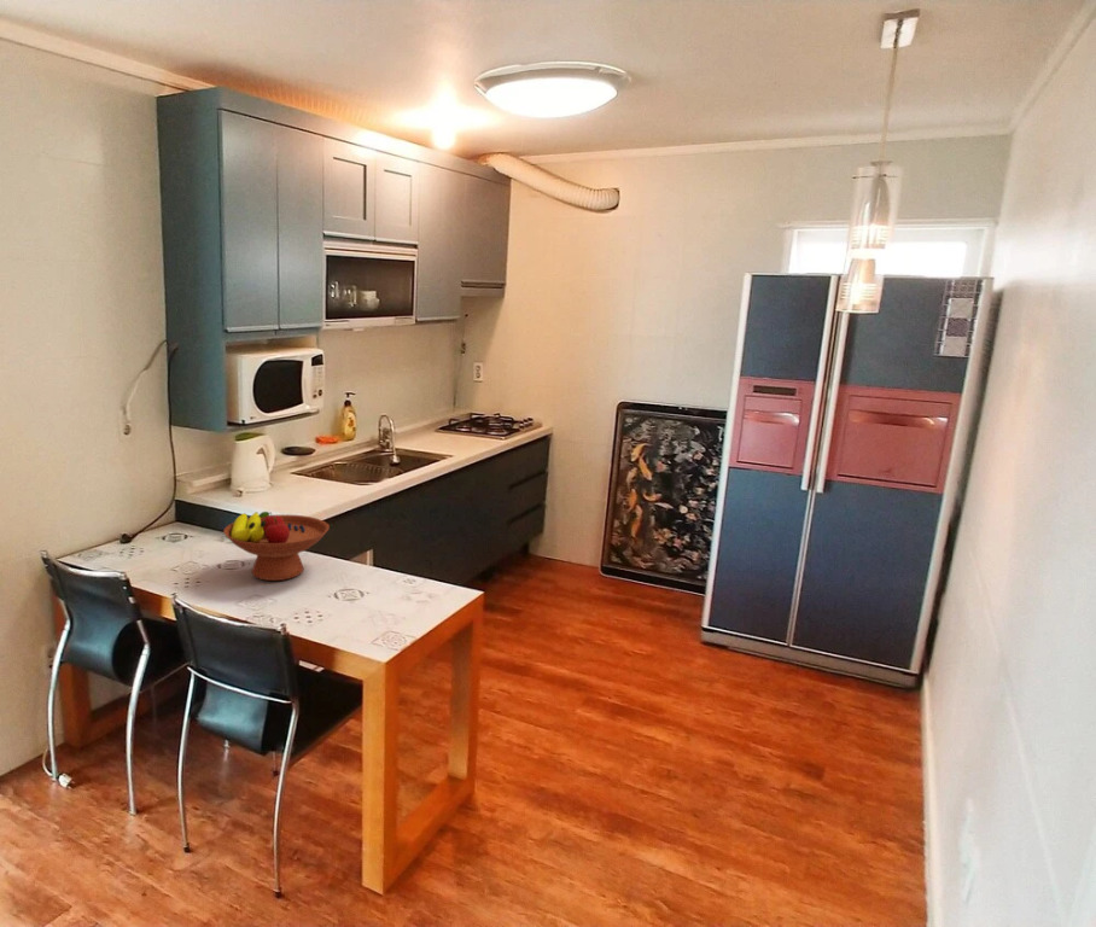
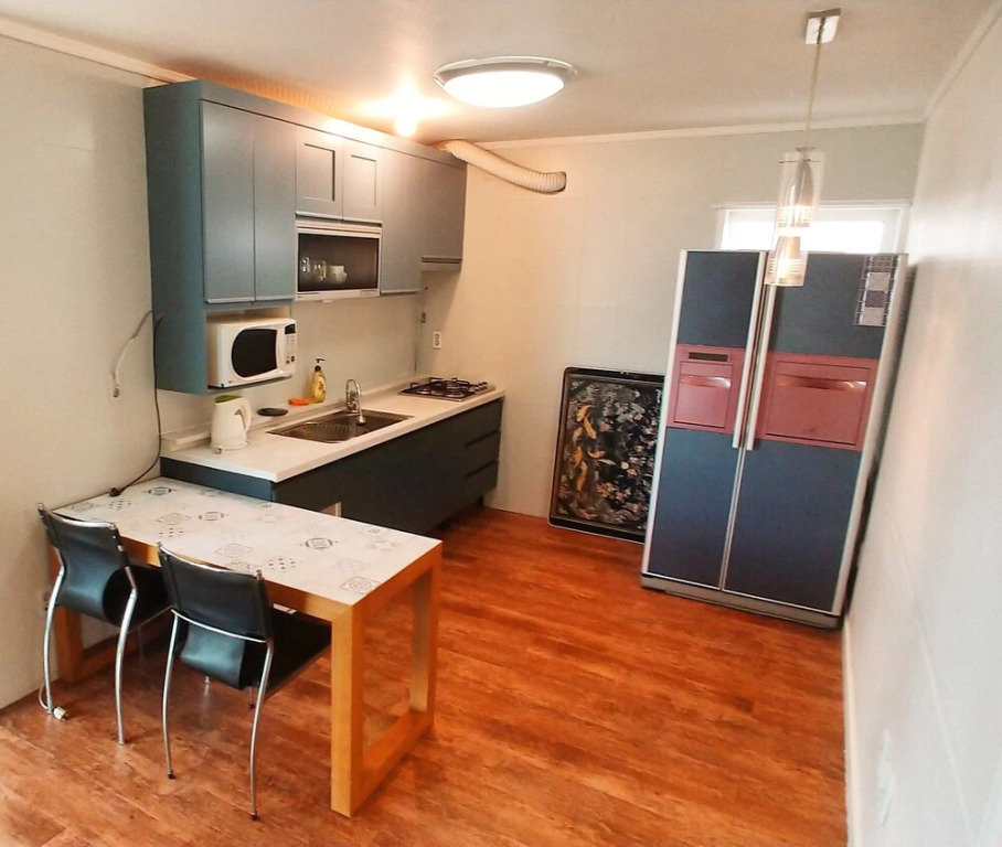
- fruit bowl (278, 542)
